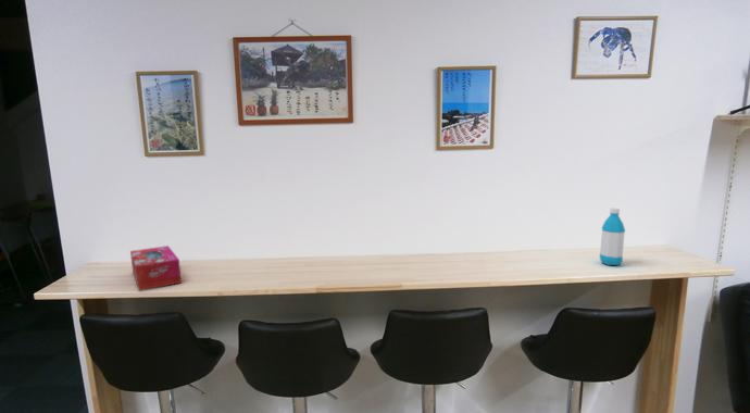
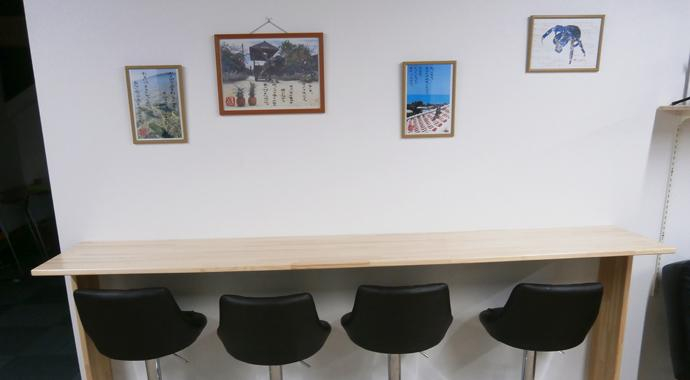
- water bottle (612, 236)
- tissue box (154, 265)
